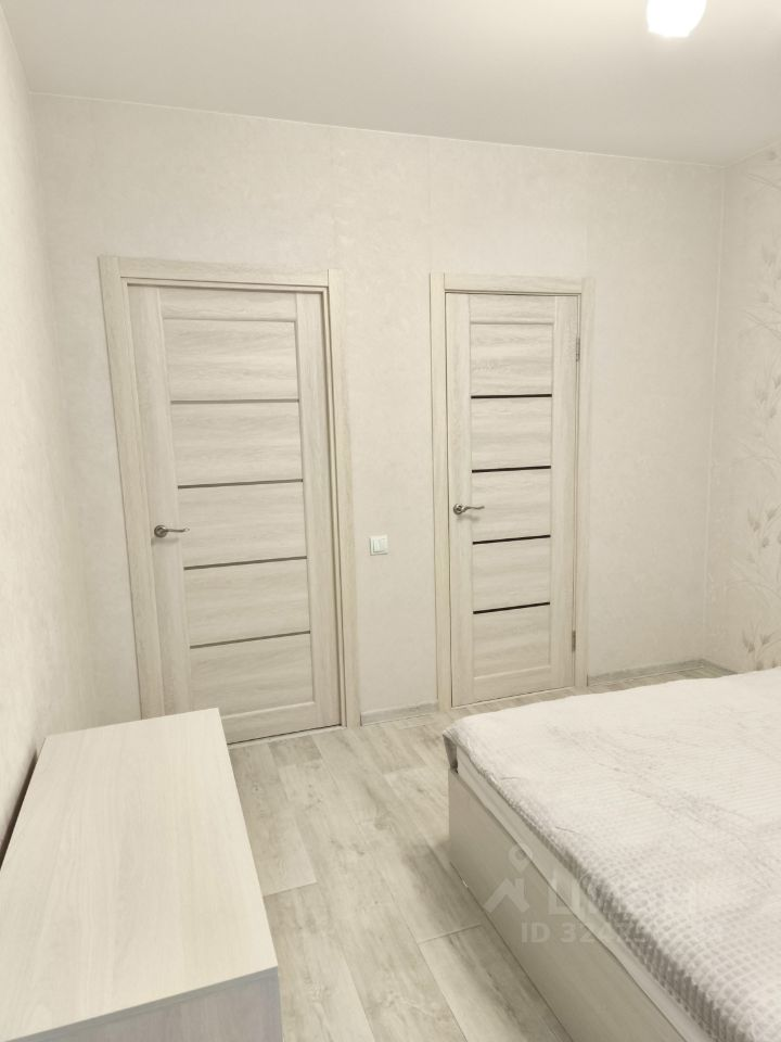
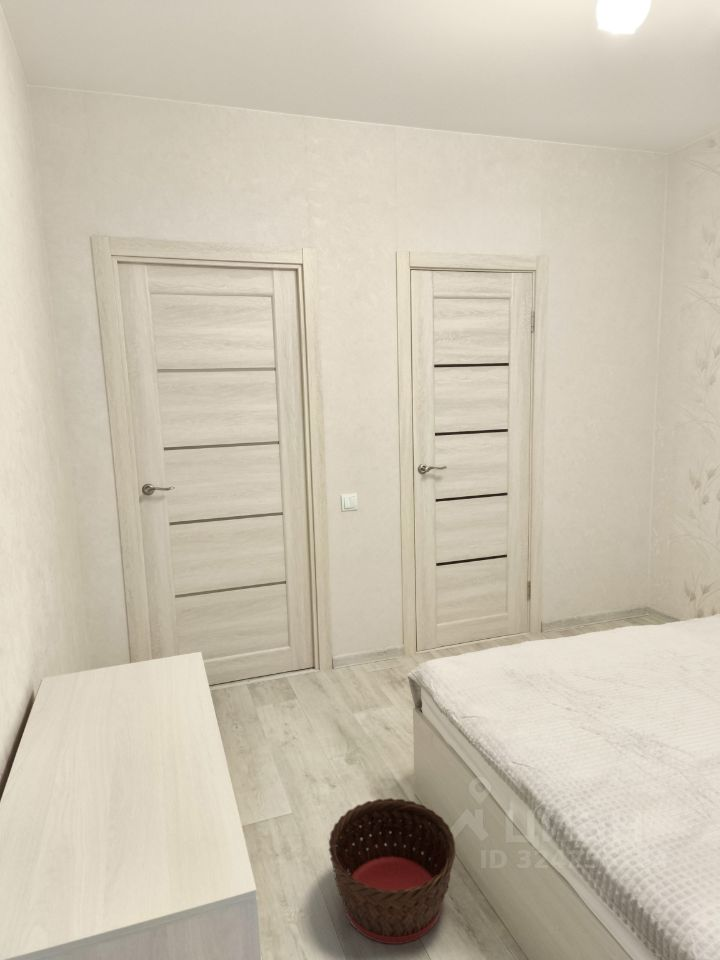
+ basket (392, 870)
